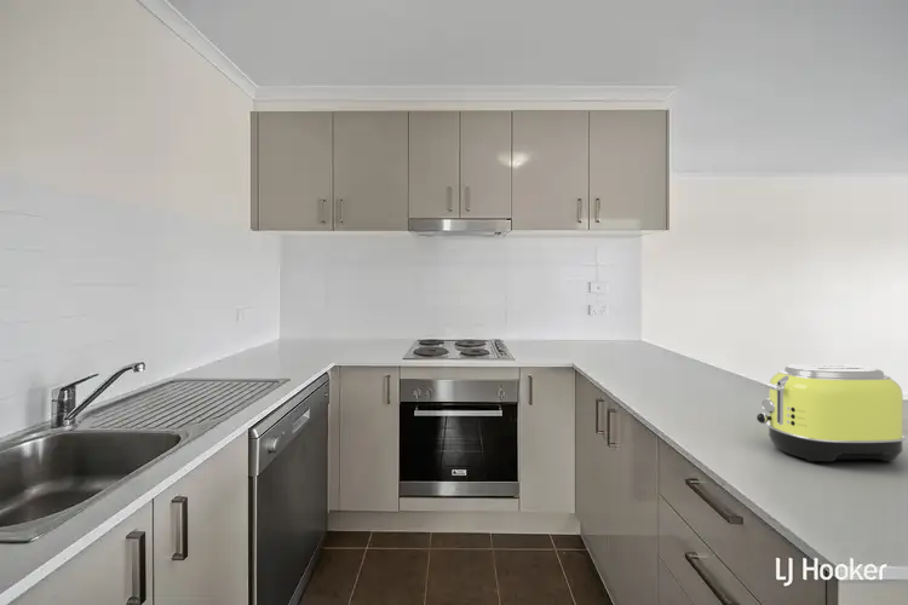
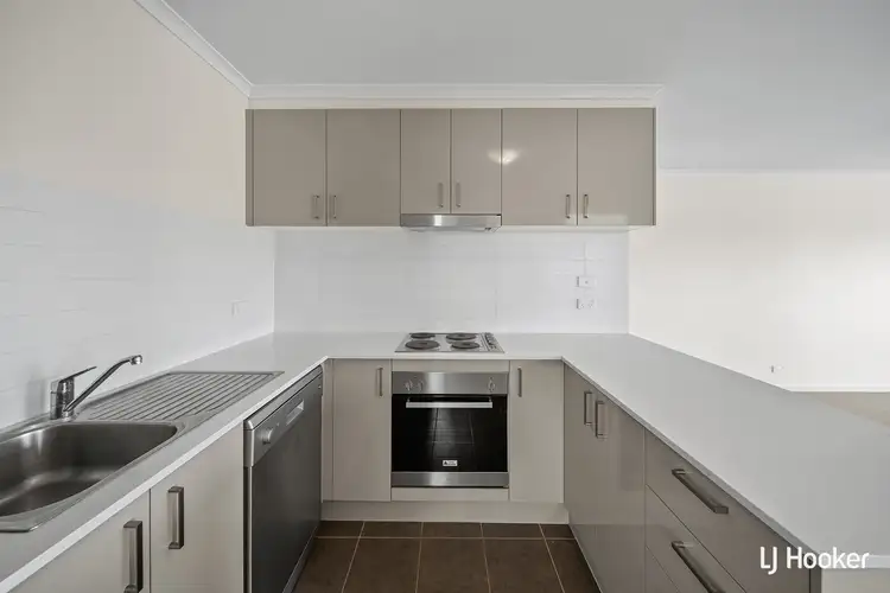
- toaster (827, 410)
